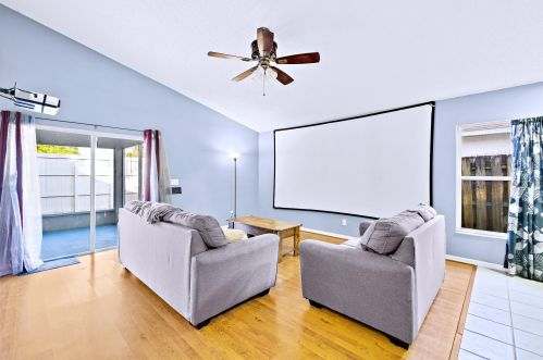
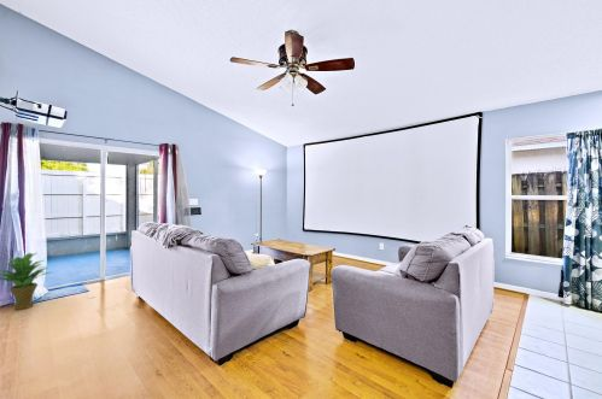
+ potted plant (24, 280)
